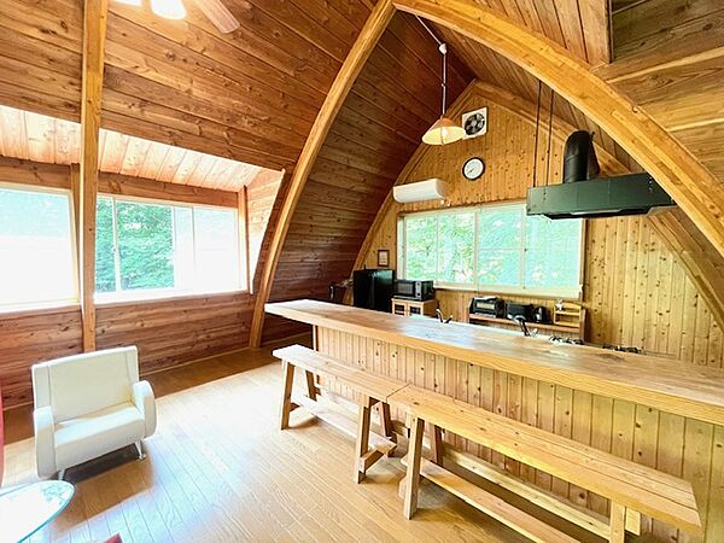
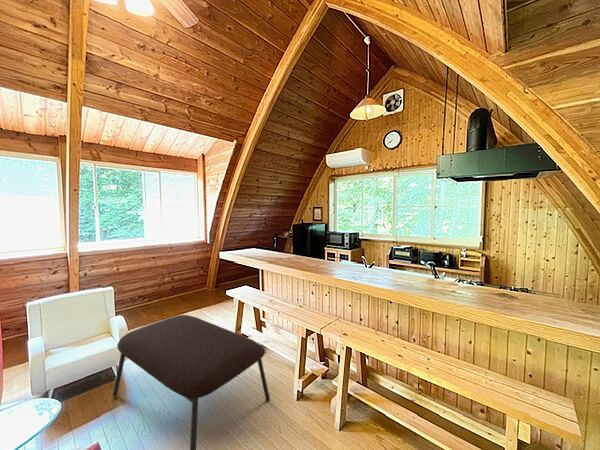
+ coffee table (190, 367)
